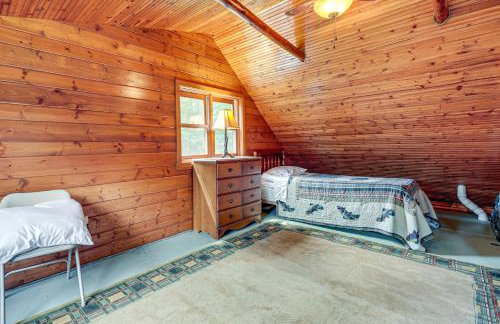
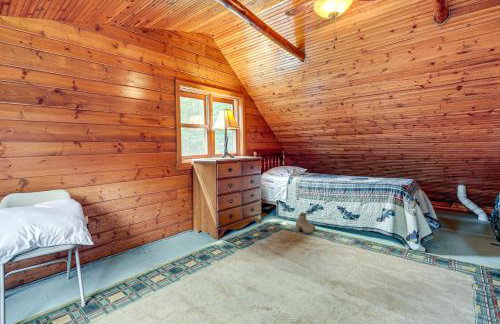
+ boots (305, 222)
